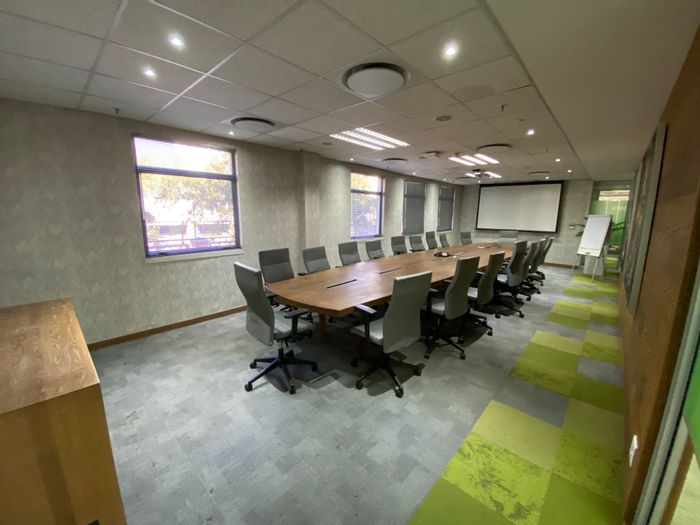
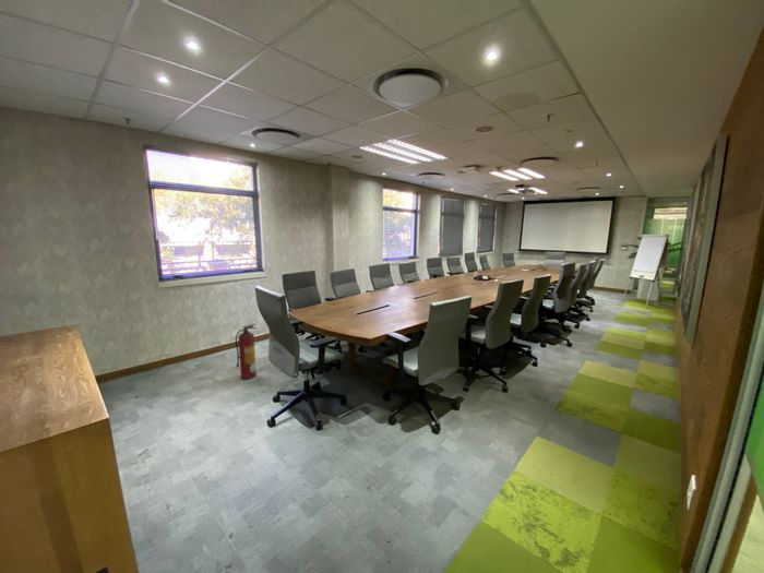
+ fire extinguisher (247, 350)
